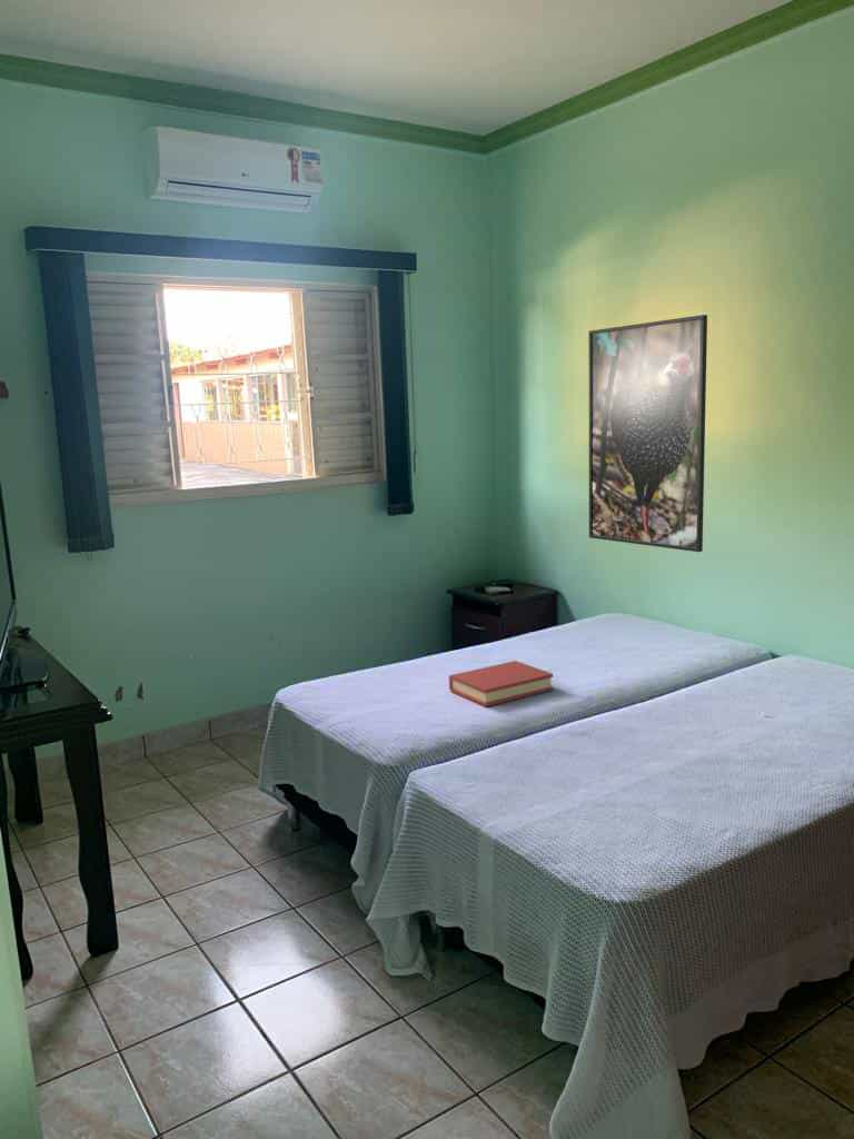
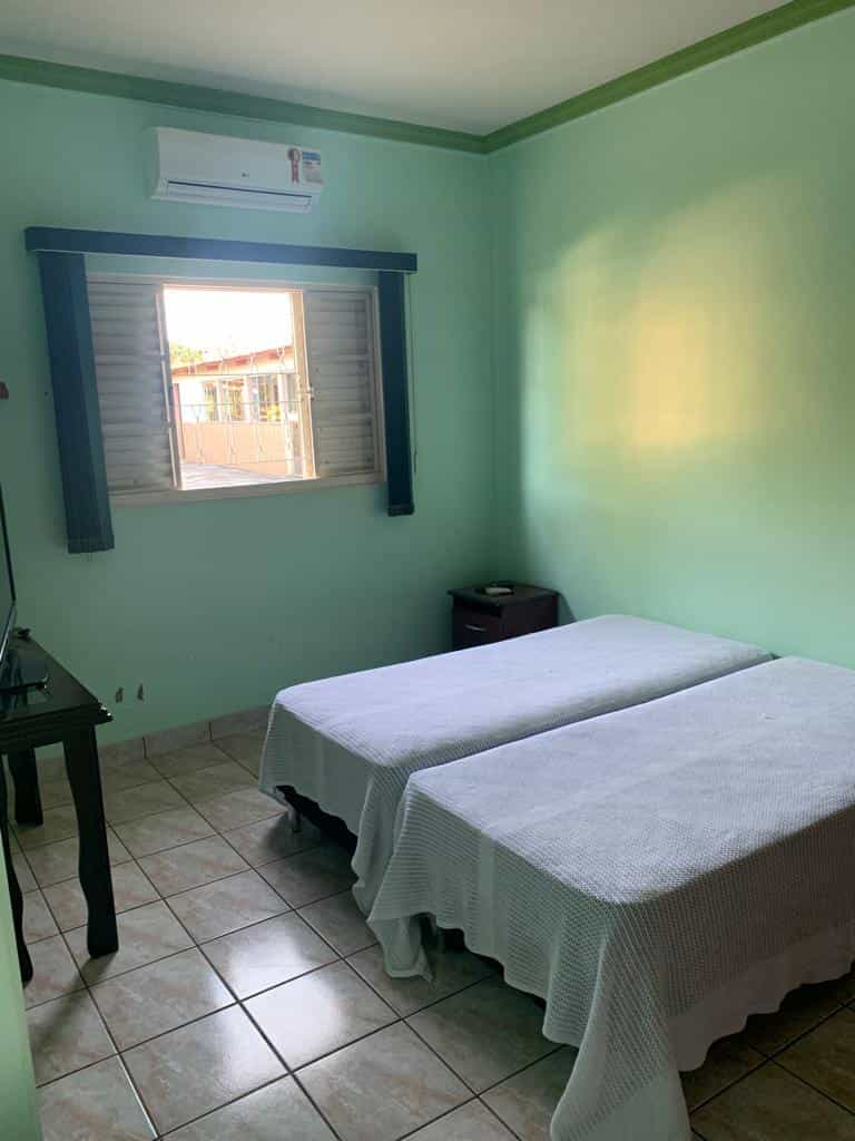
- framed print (643, 436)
- hardback book (500, 682)
